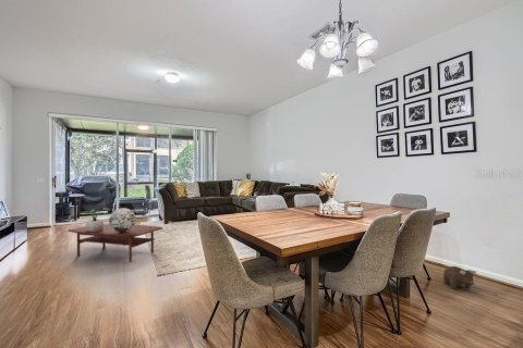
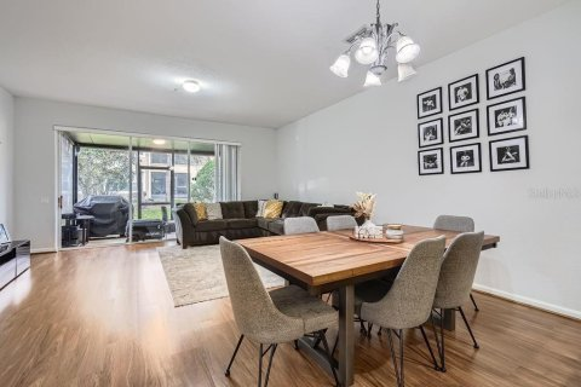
- plush toy (459, 276)
- potted plant (95, 219)
- coffee table (115, 241)
- decorative sphere (123, 220)
